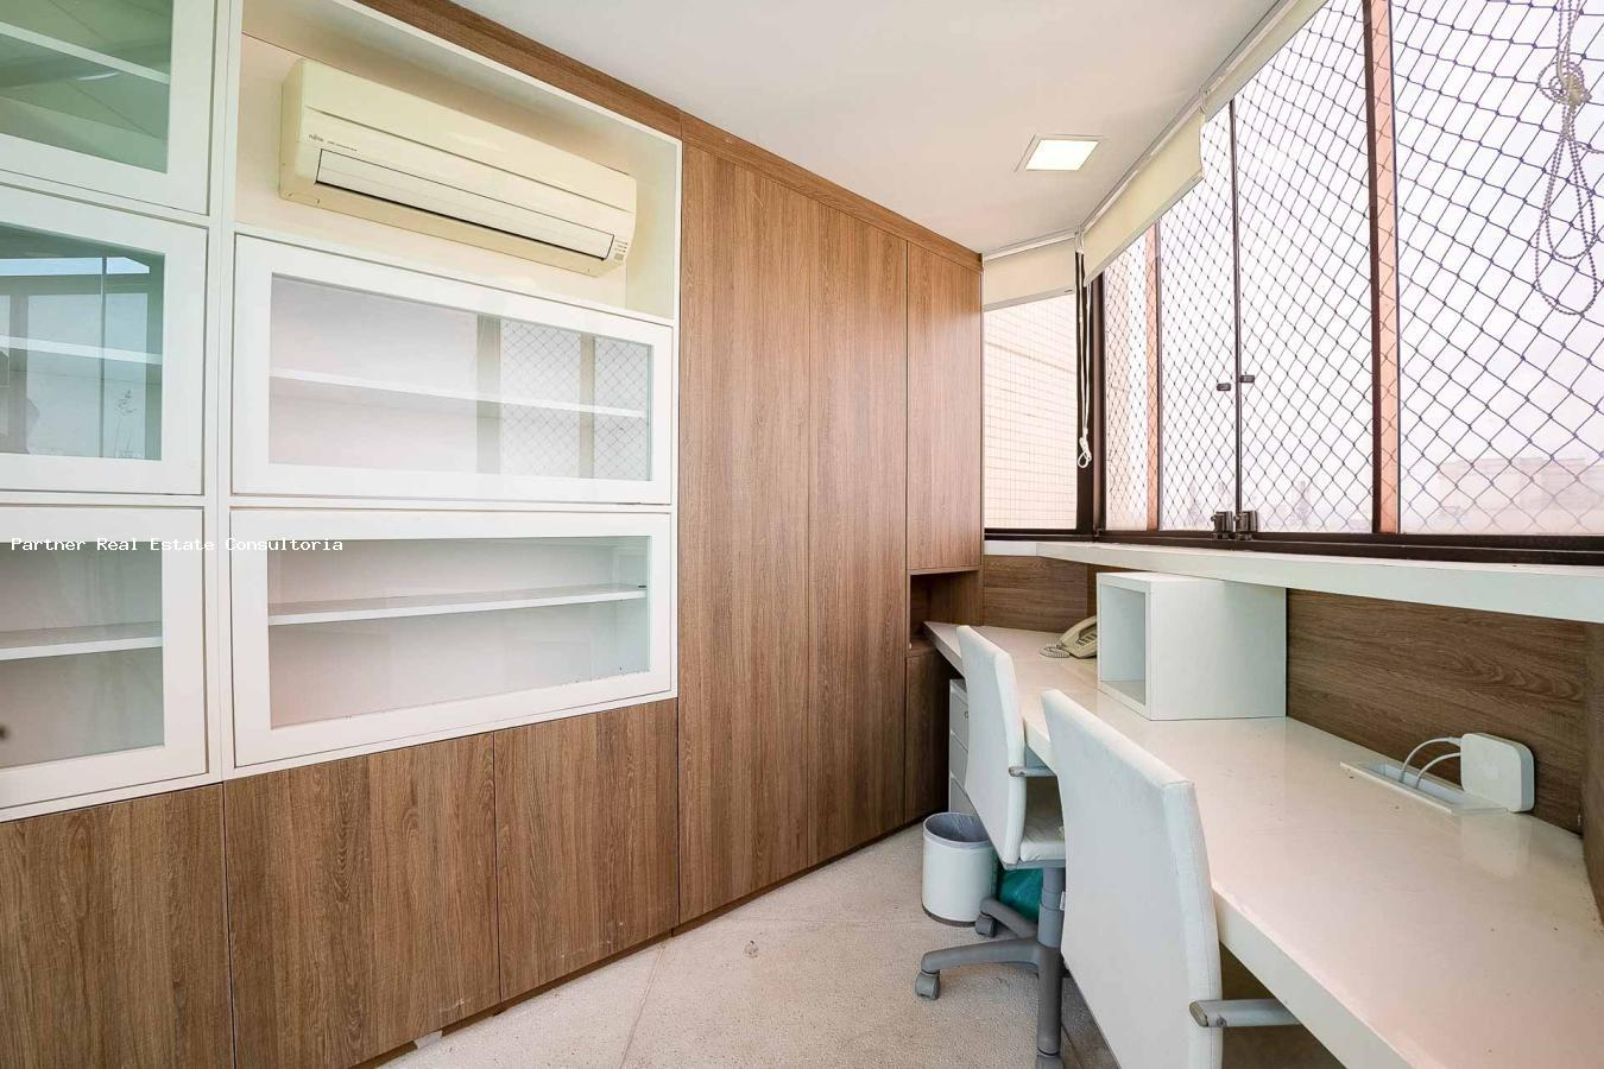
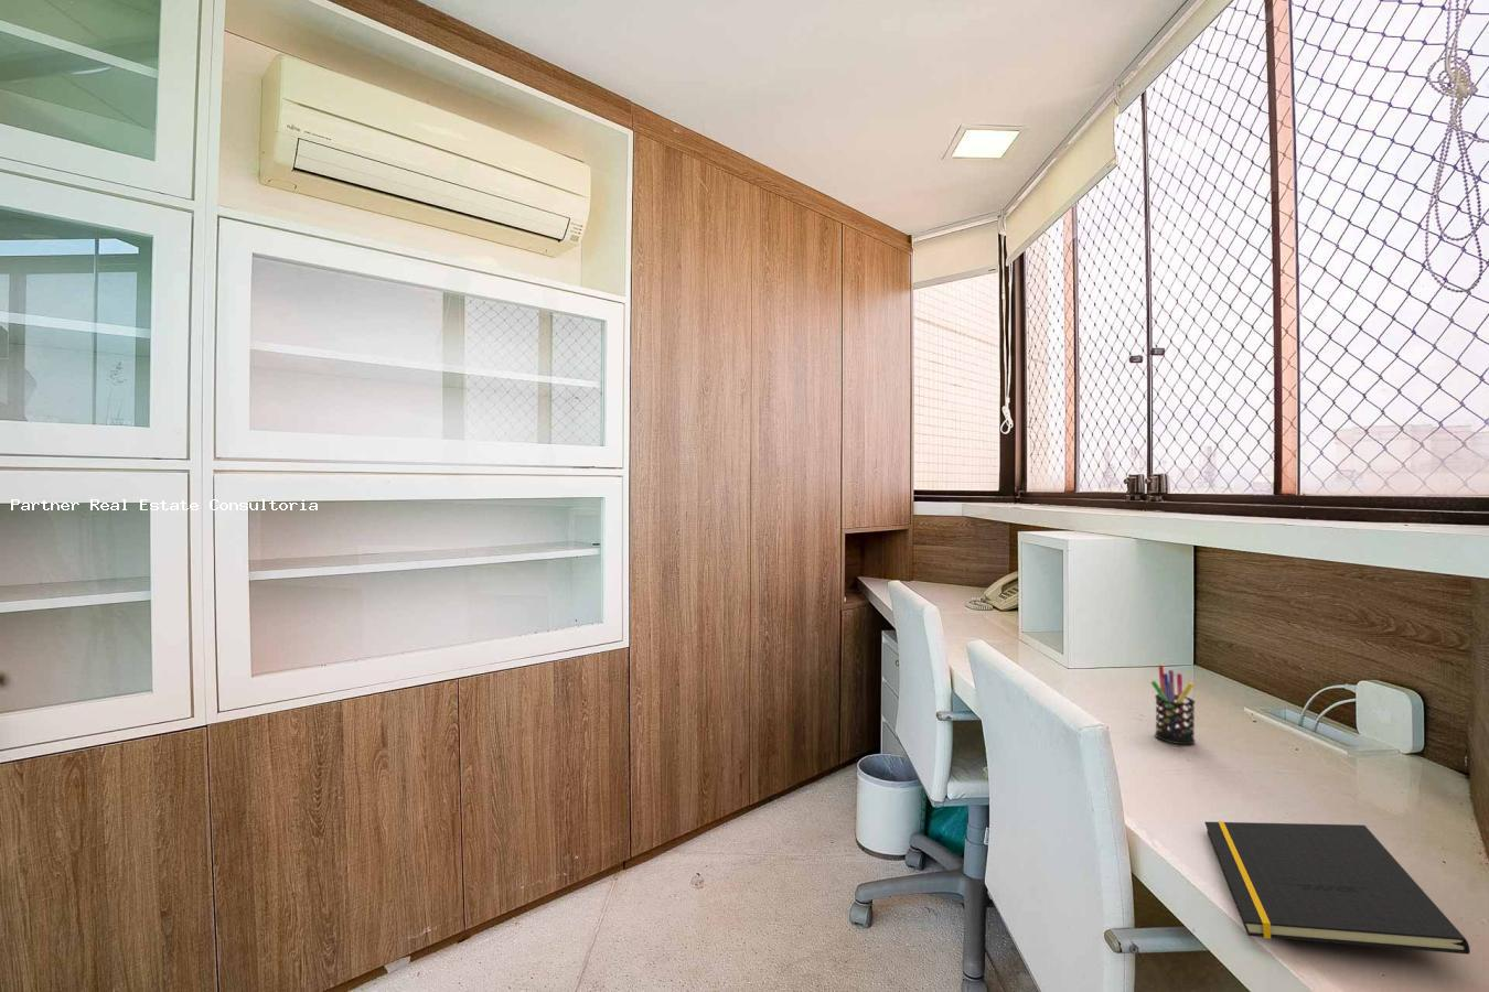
+ pen holder (1169, 703)
+ notepad (1312, 875)
